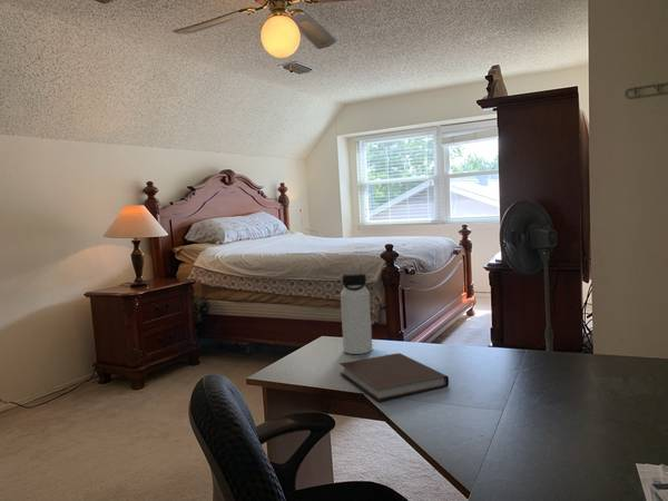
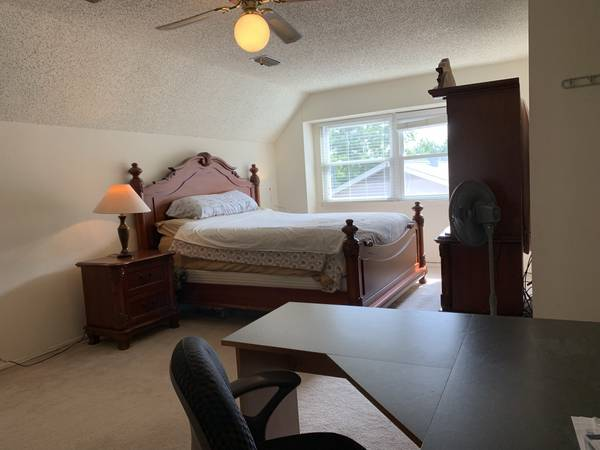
- notebook (391, 374)
- water bottle (355, 312)
